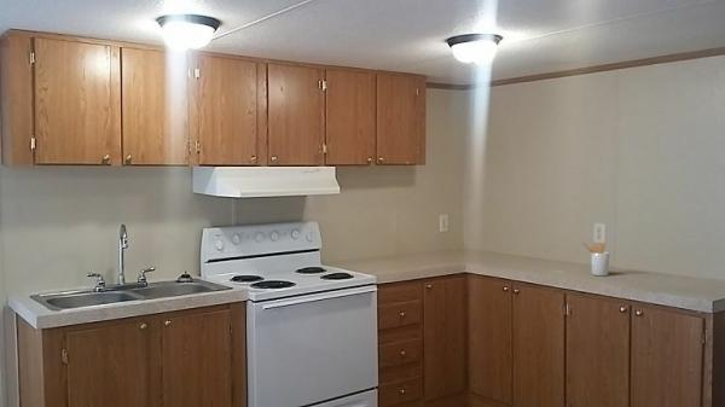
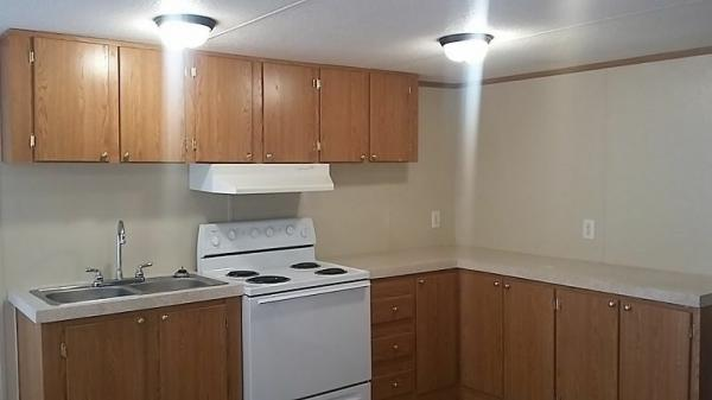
- utensil holder (594, 257)
